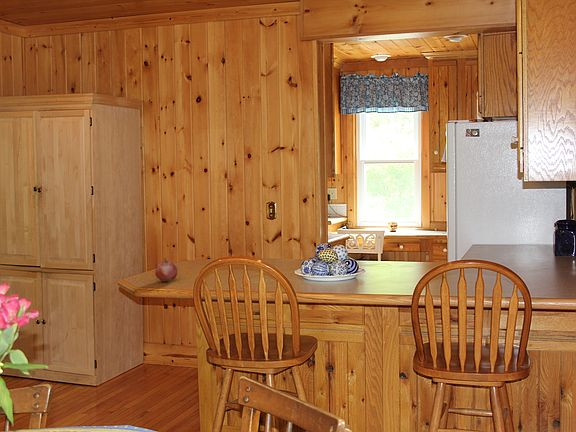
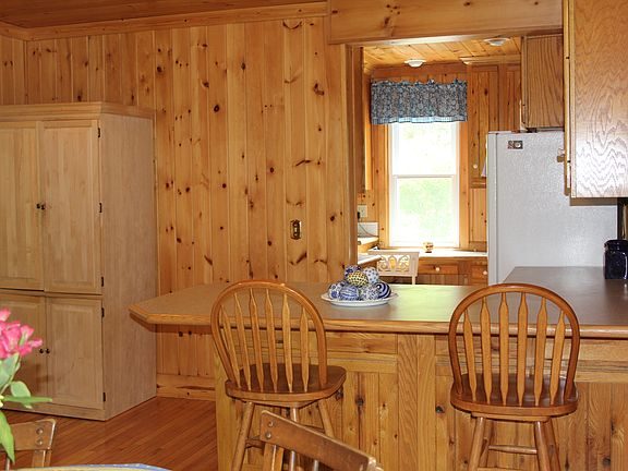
- fruit (166, 269)
